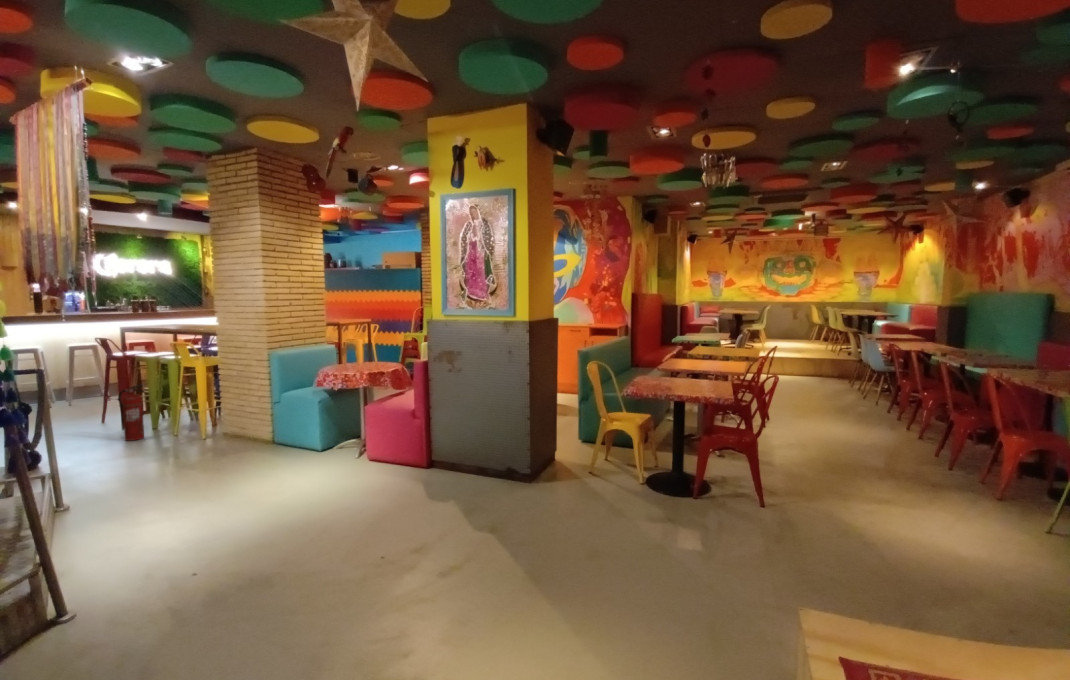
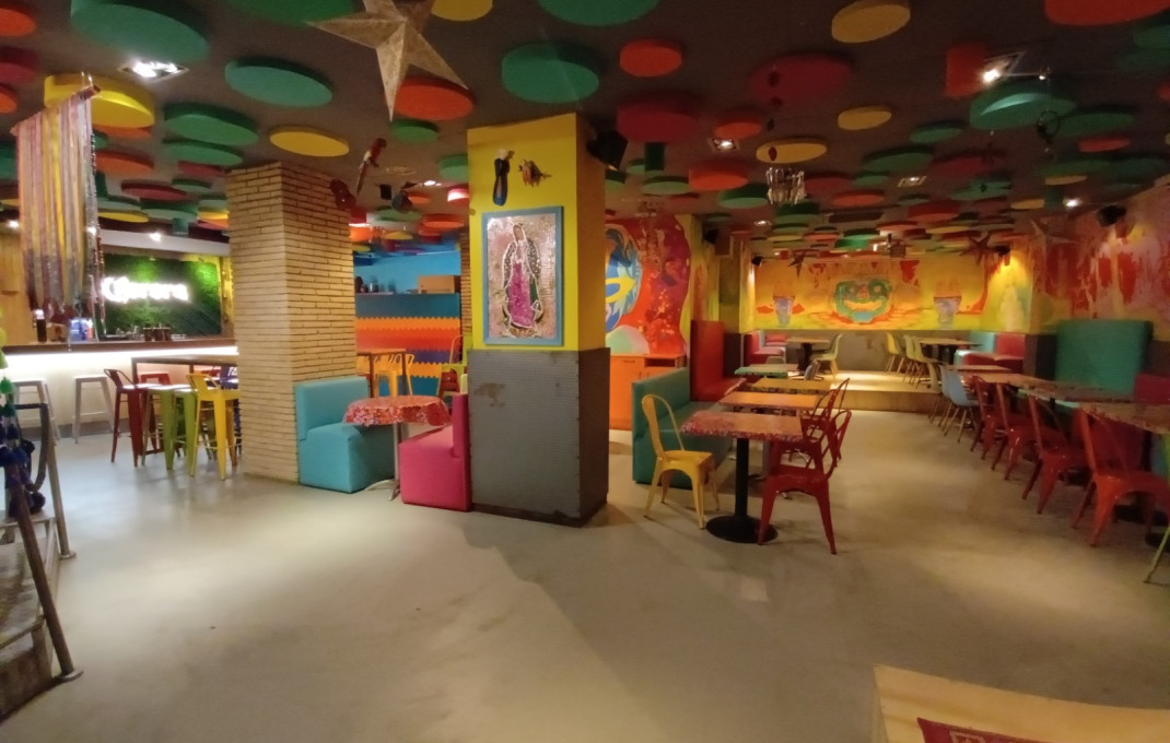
- fire extinguisher (132, 412)
